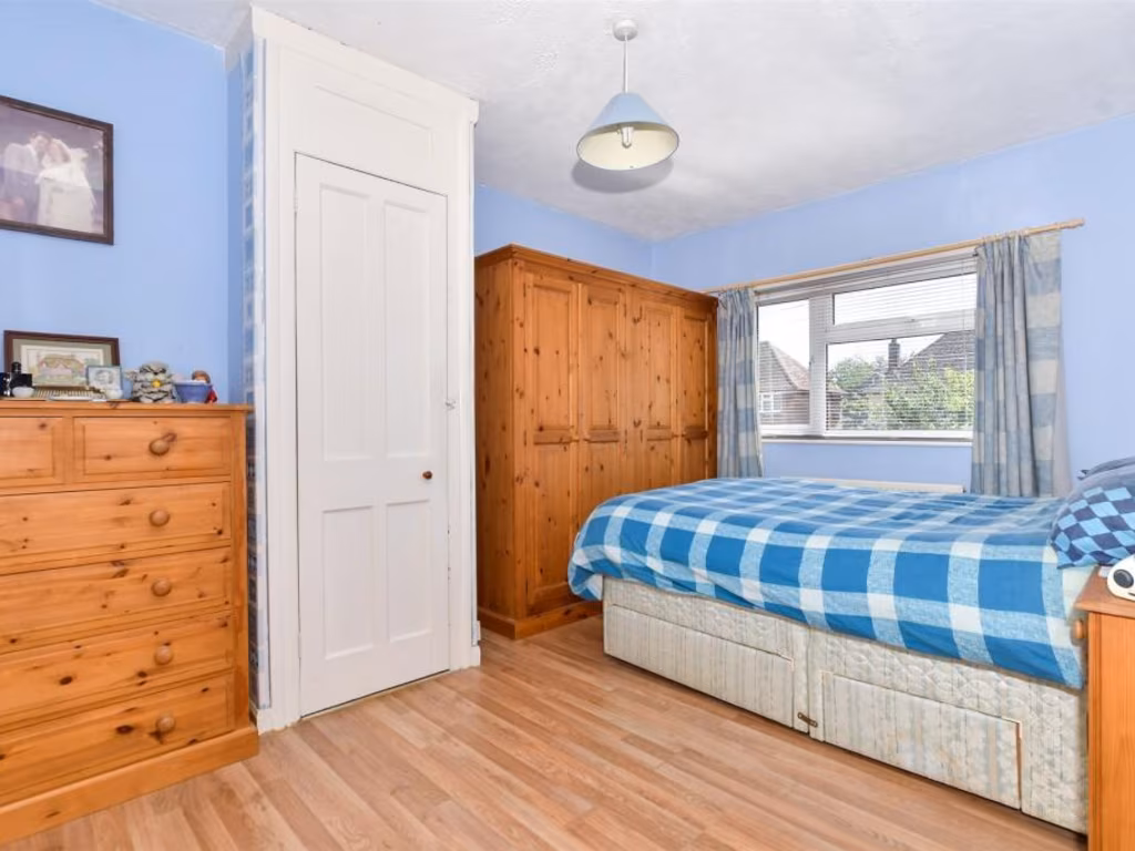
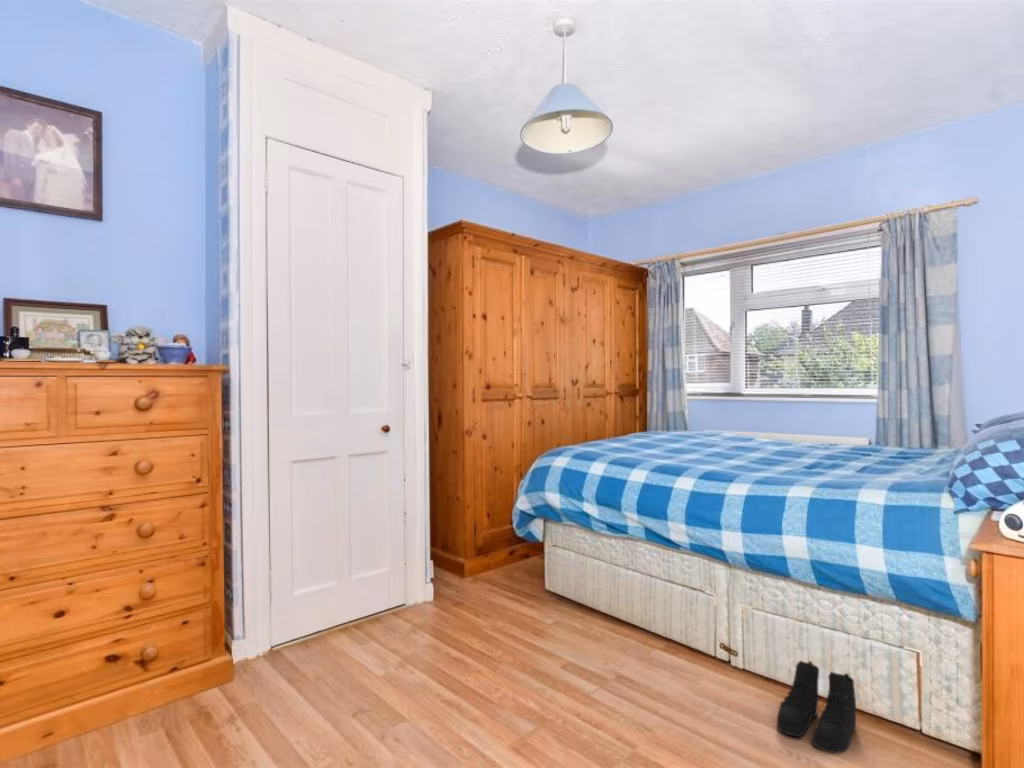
+ boots (816, 699)
